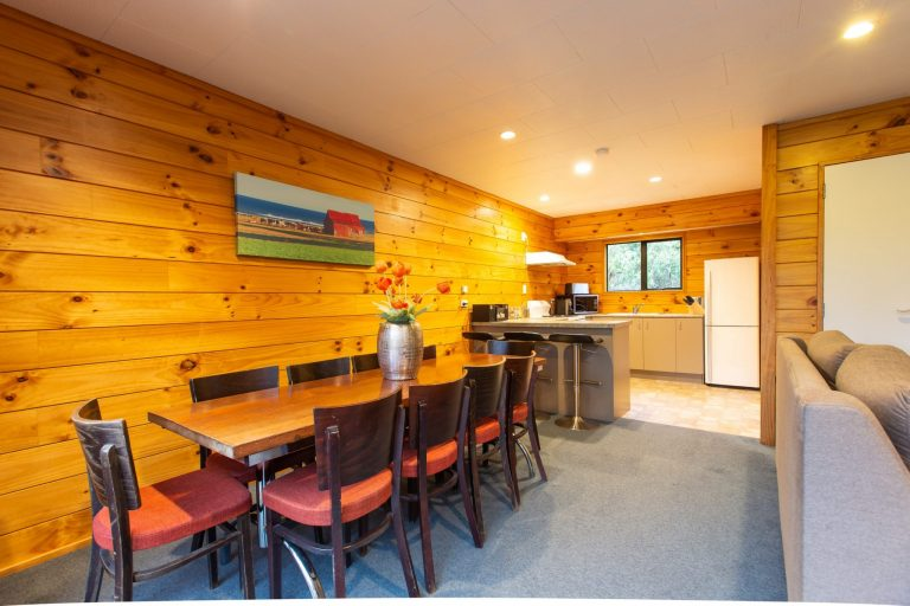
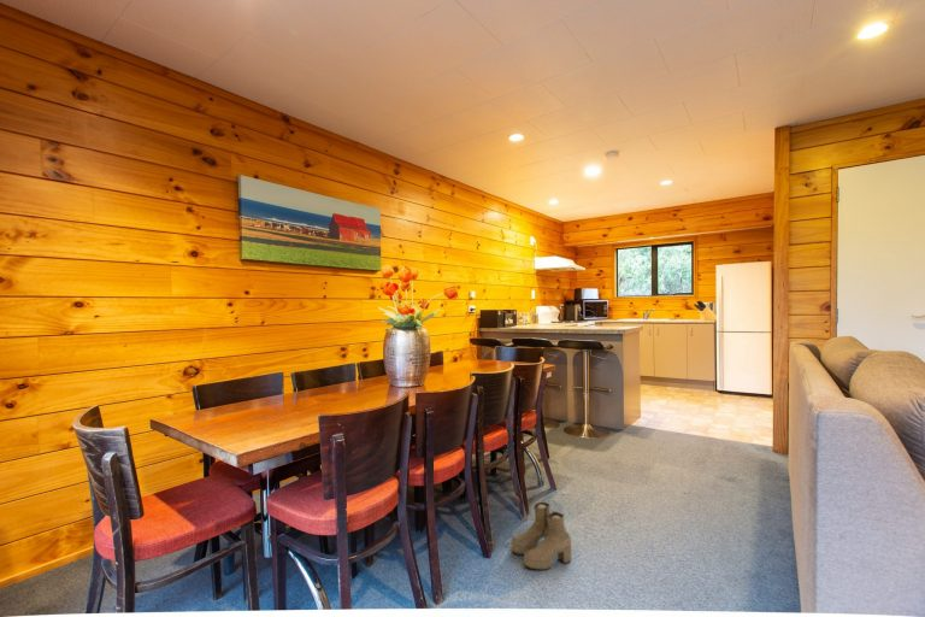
+ boots (541, 533)
